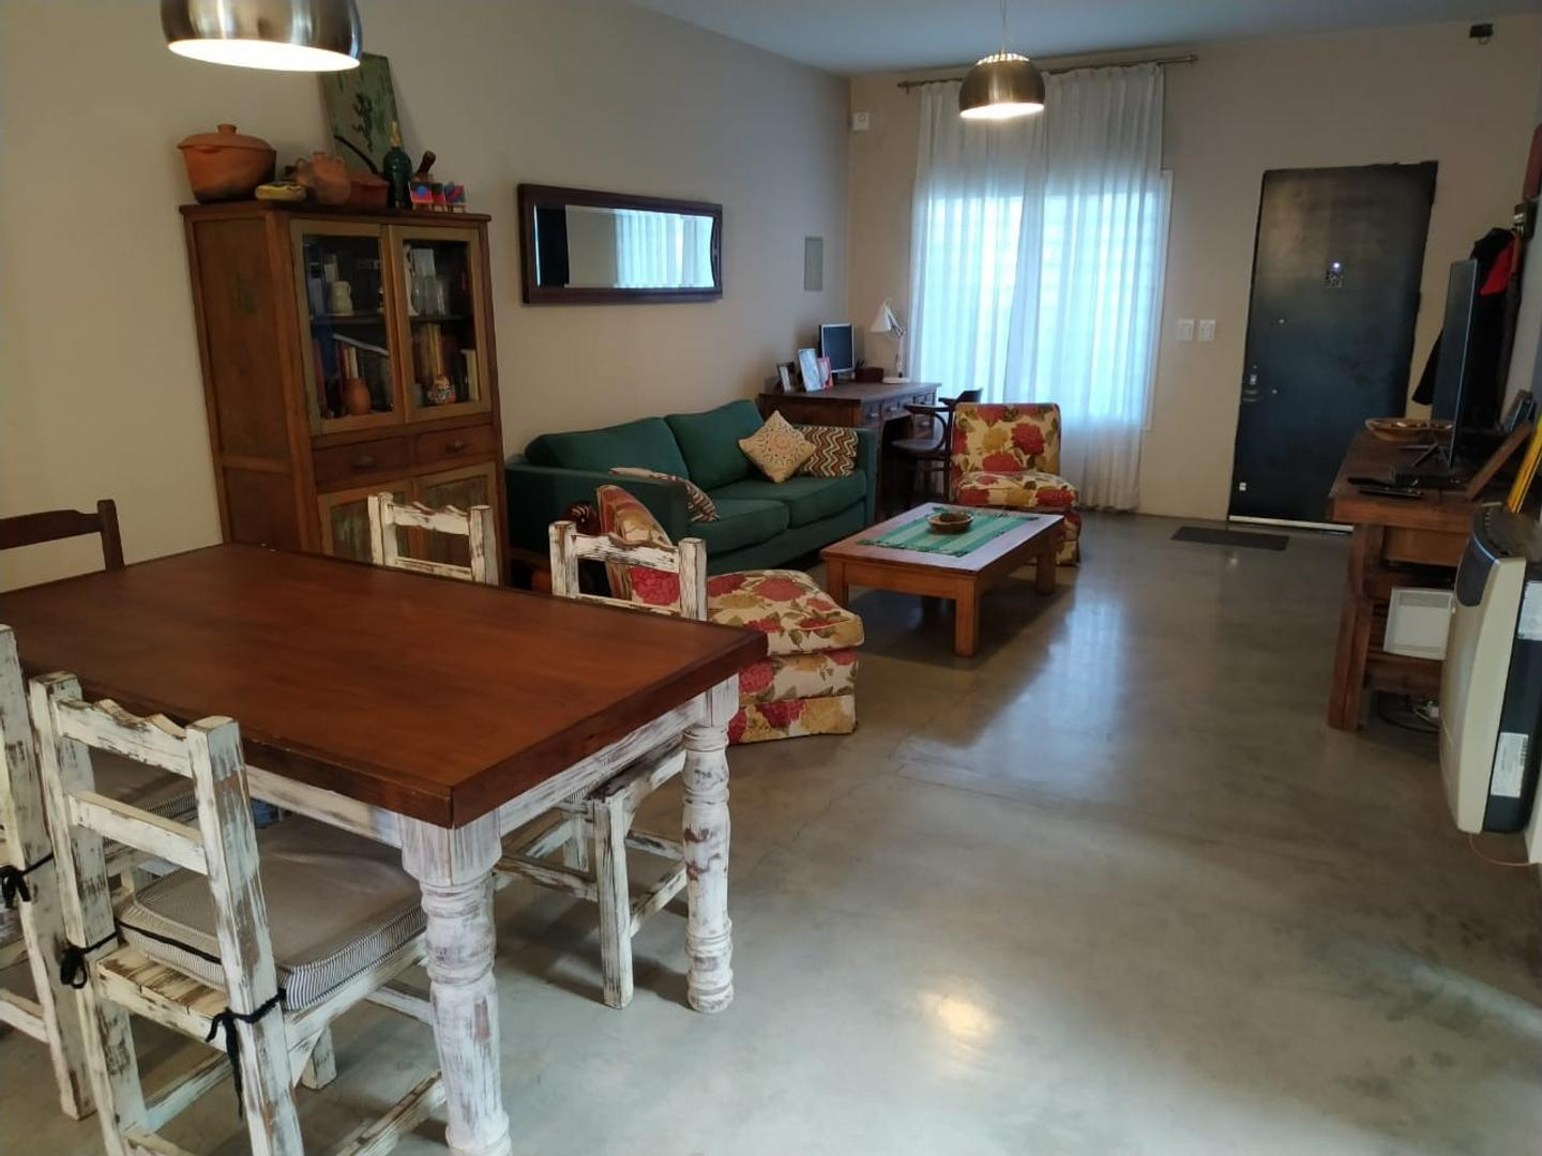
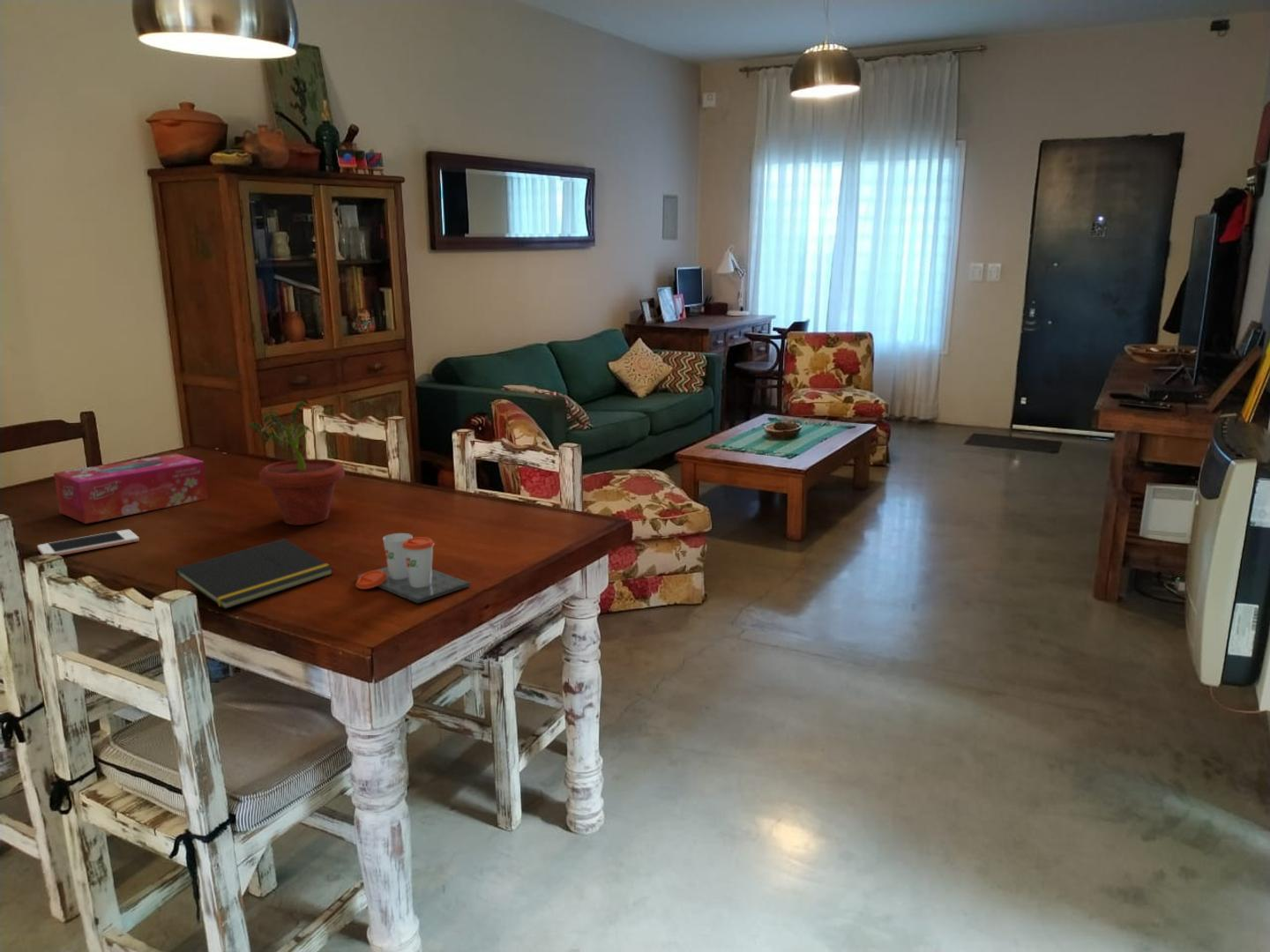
+ notepad (257, 570)
+ cell phone (89, 543)
+ cup (405, 561)
+ potted plant (298, 458)
+ tissue box (133, 486)
